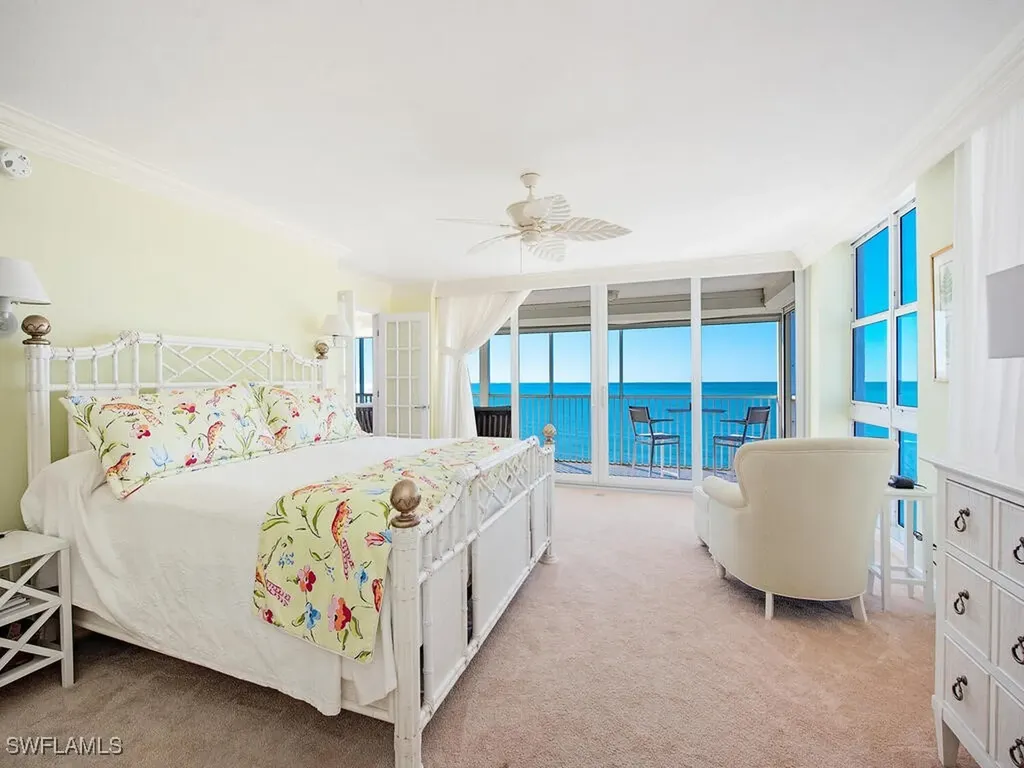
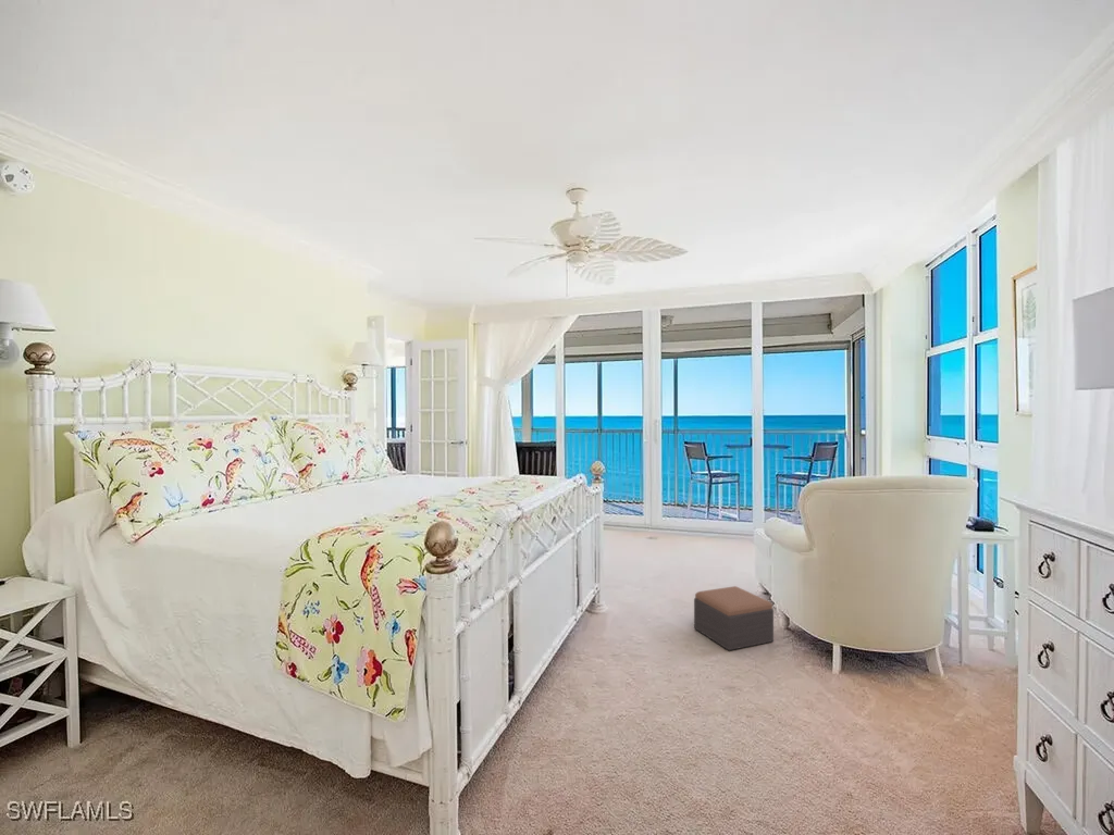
+ footstool (732, 614)
